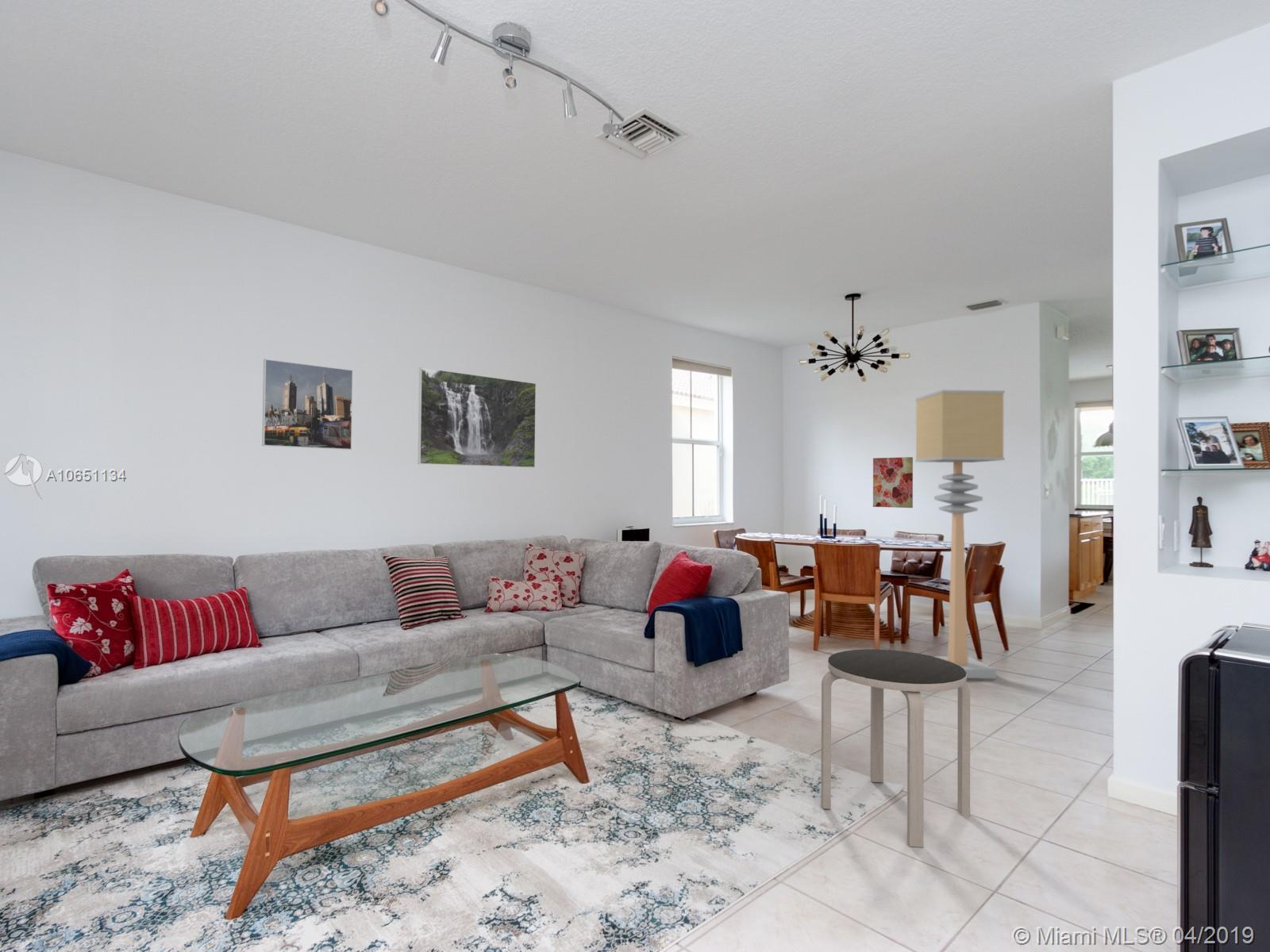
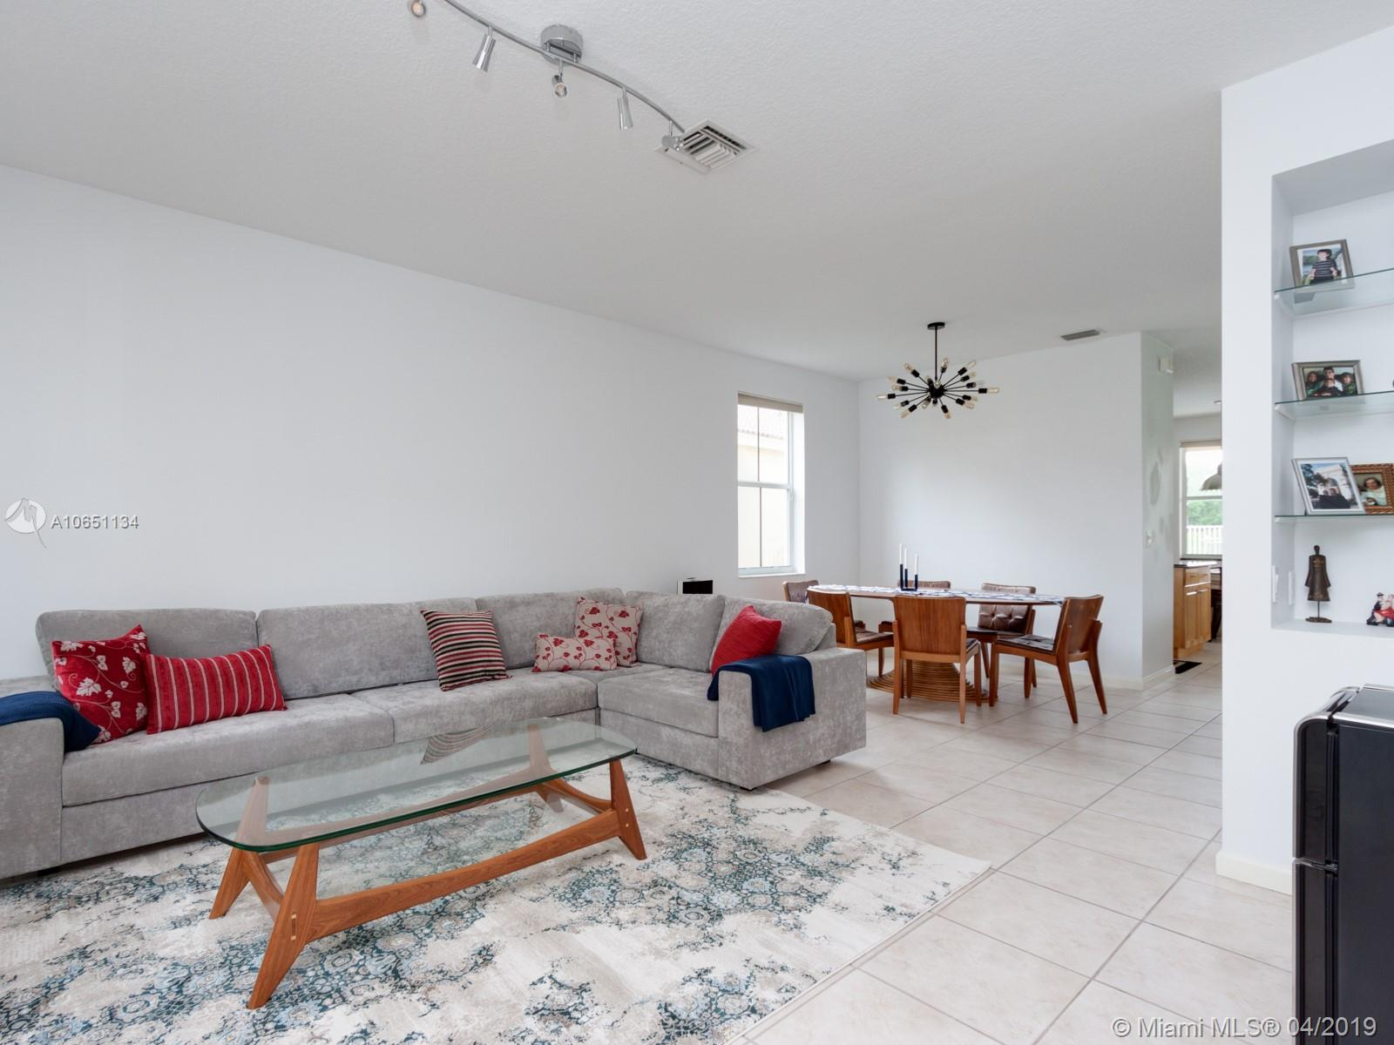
- side table (883, 736)
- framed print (480, 420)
- wall art (892, 482)
- floor lamp (957, 532)
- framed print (309, 406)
